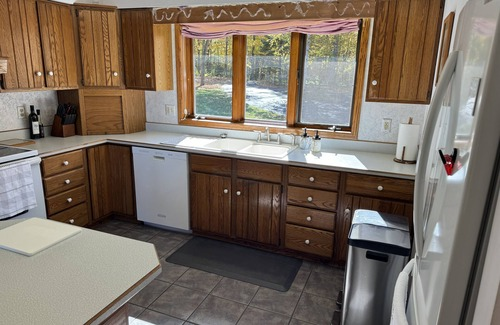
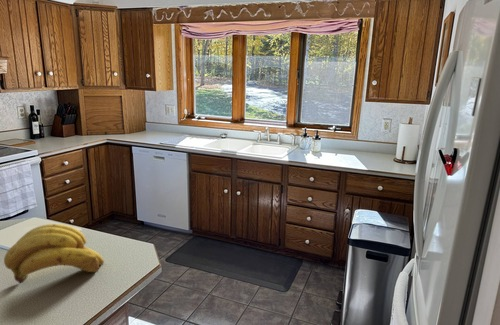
+ banana bunch (57, 252)
